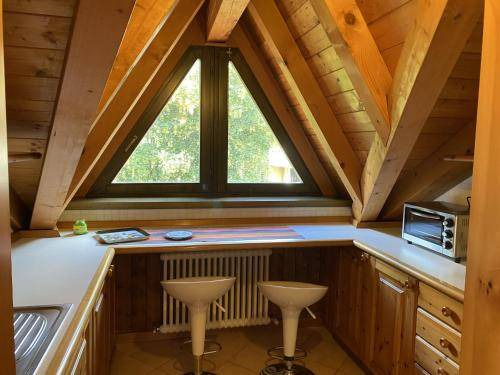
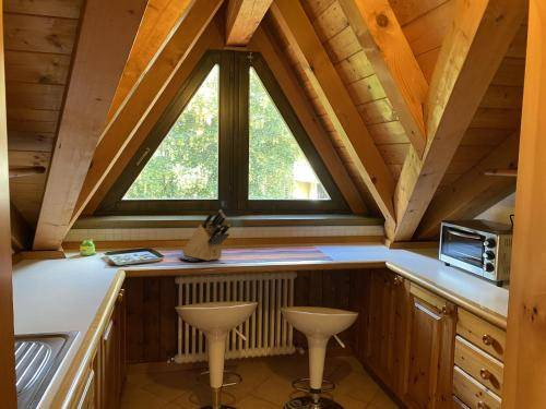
+ knife block (205, 233)
